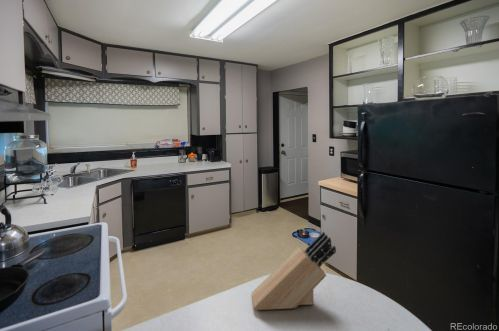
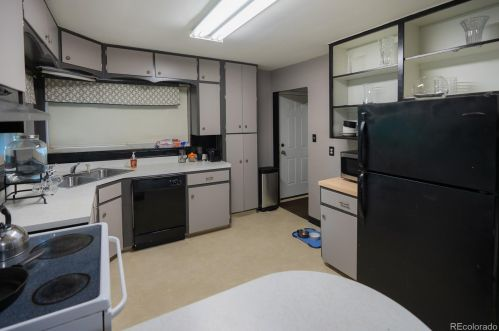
- knife block (293, 268)
